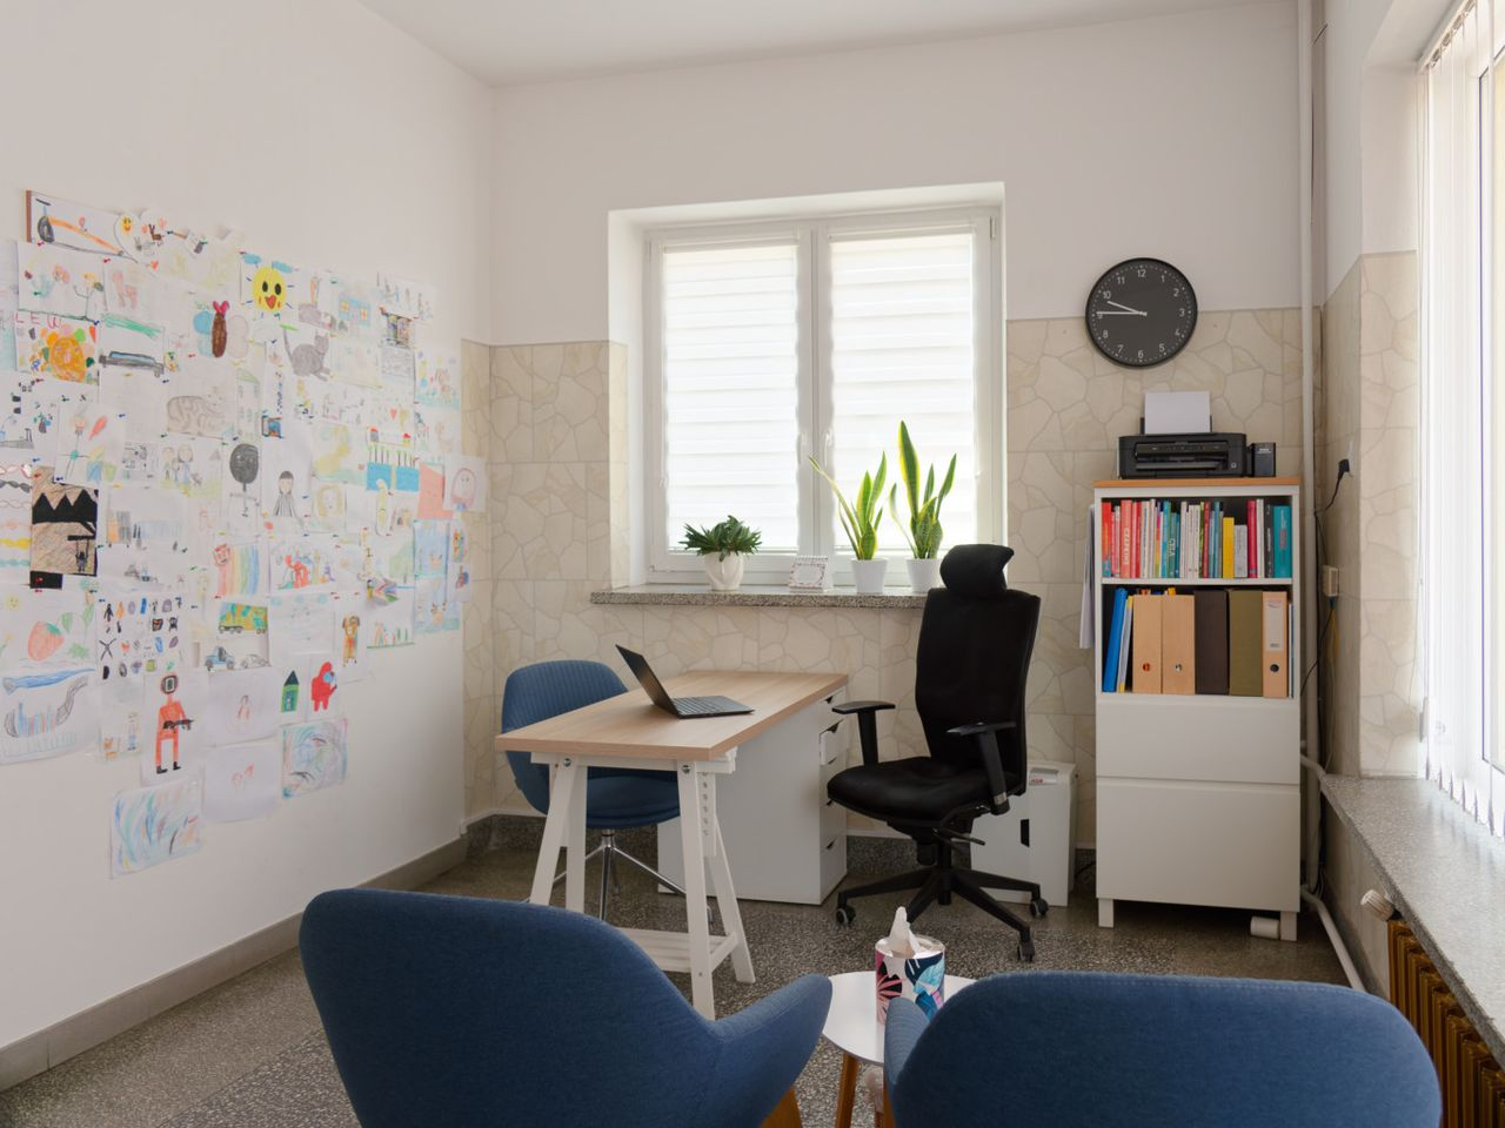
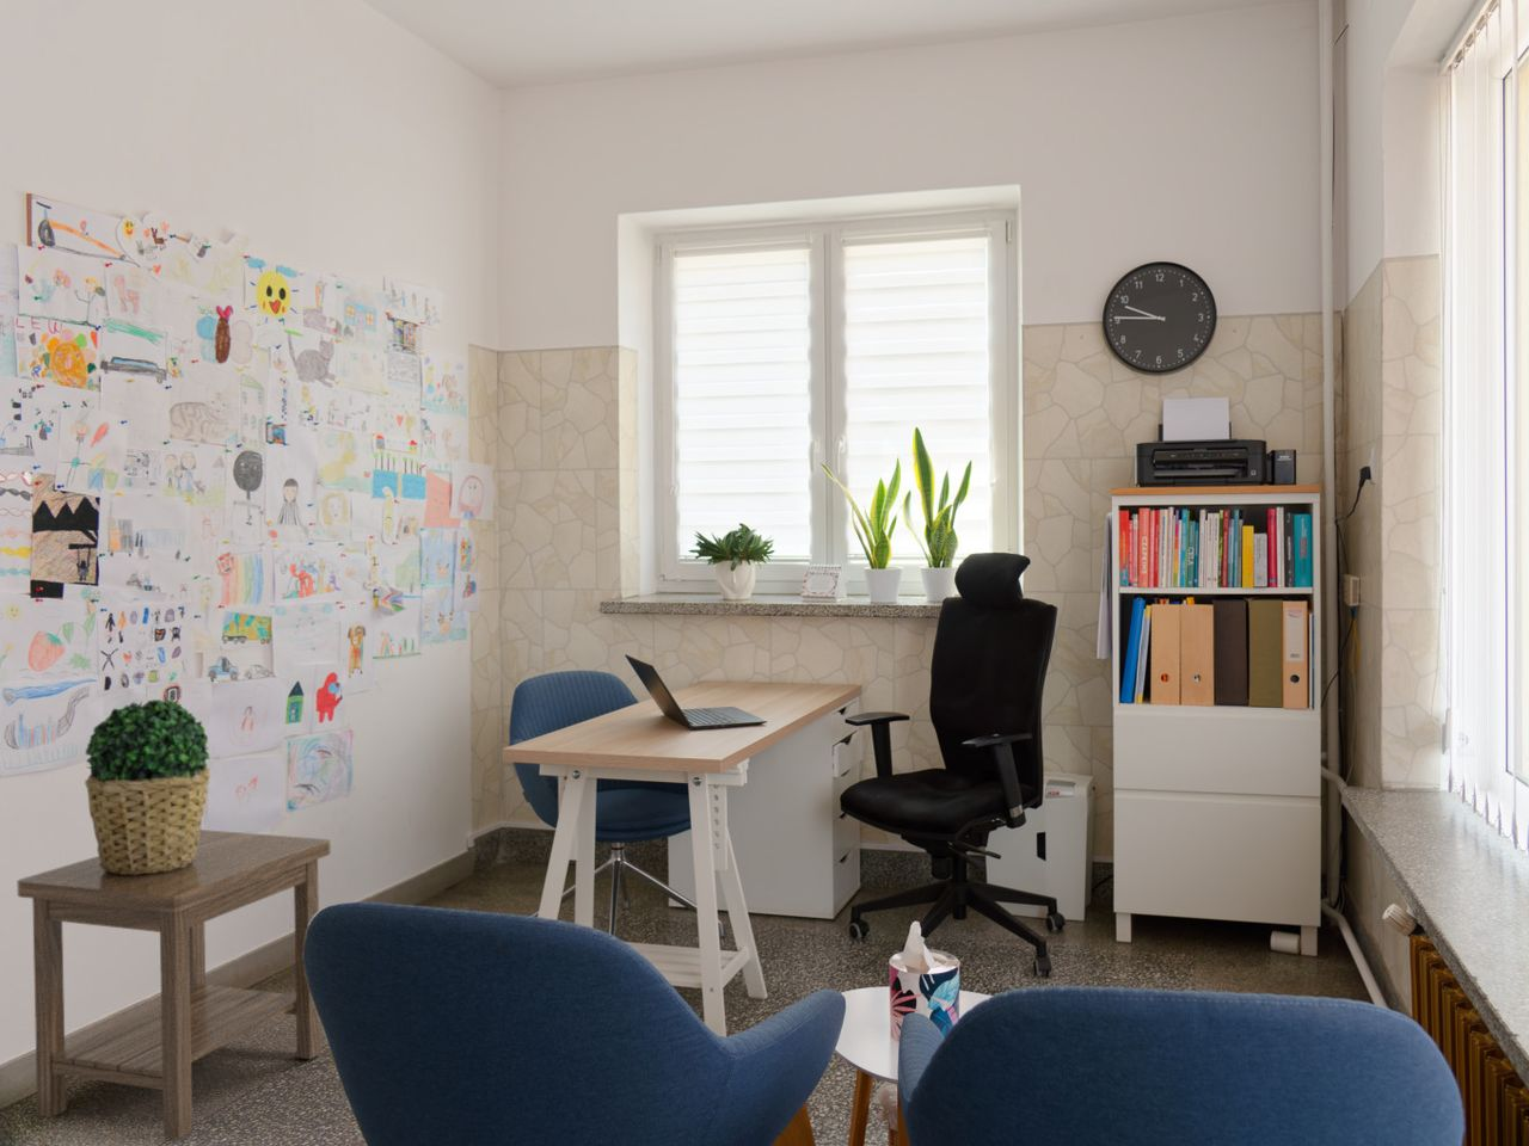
+ potted plant (148, 782)
+ side table (185, 970)
